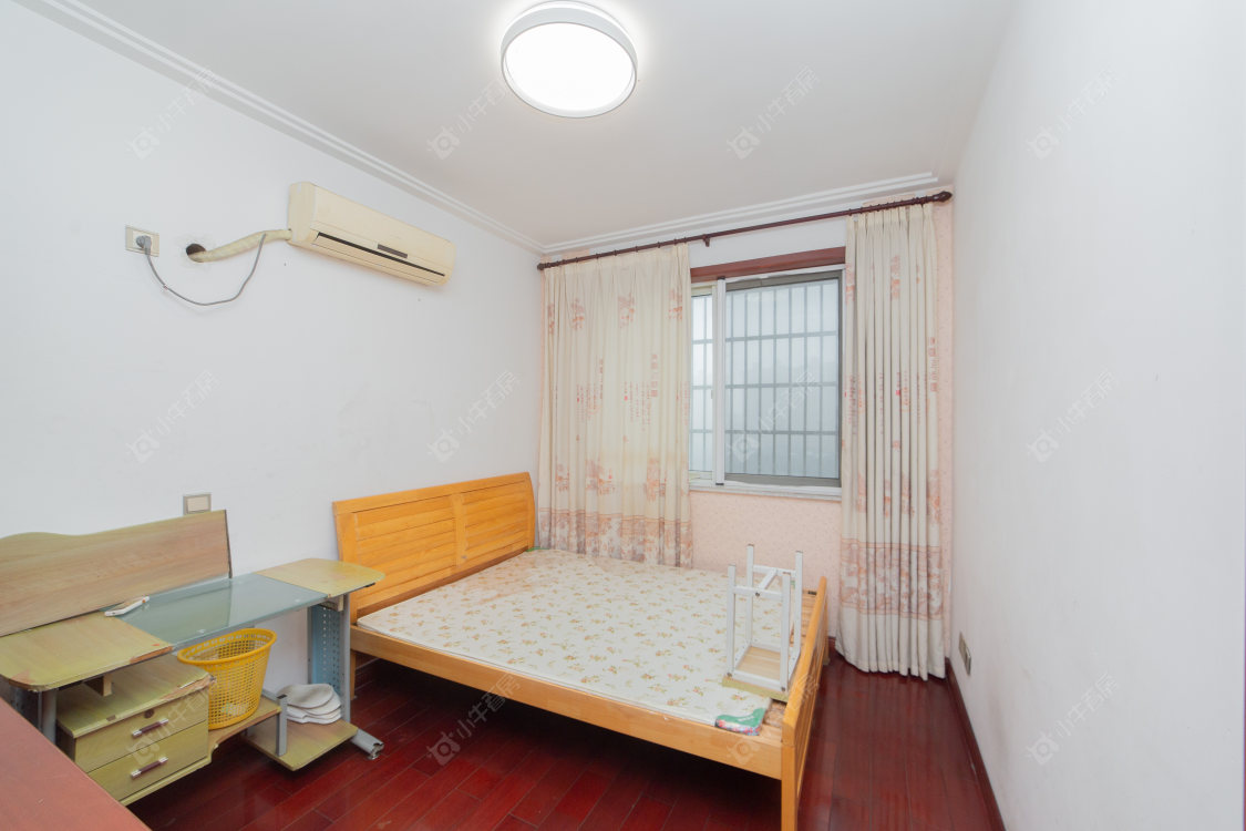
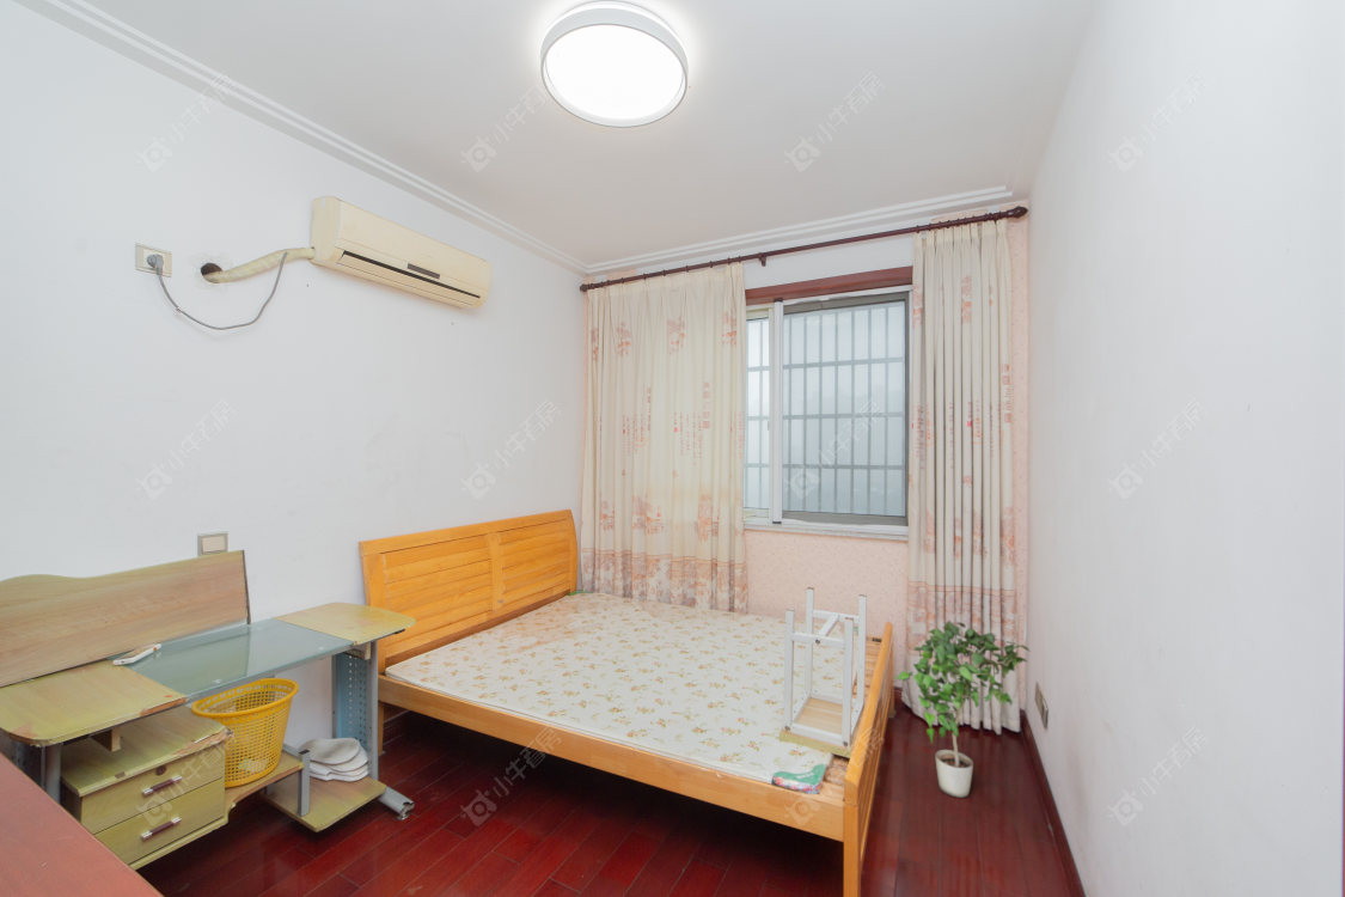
+ potted plant (961, 709)
